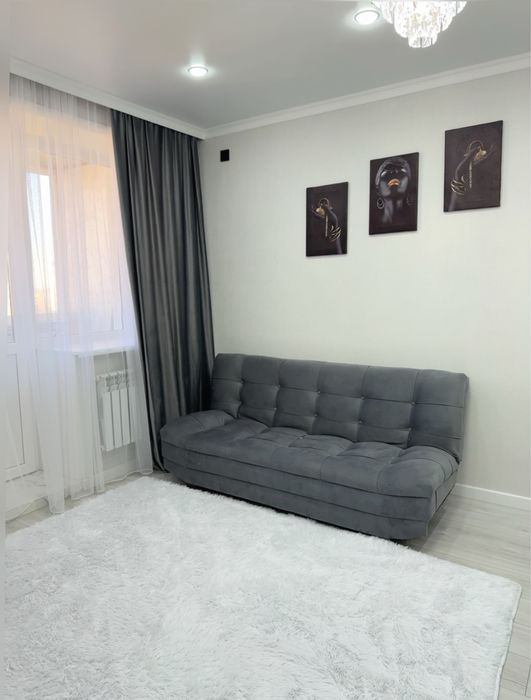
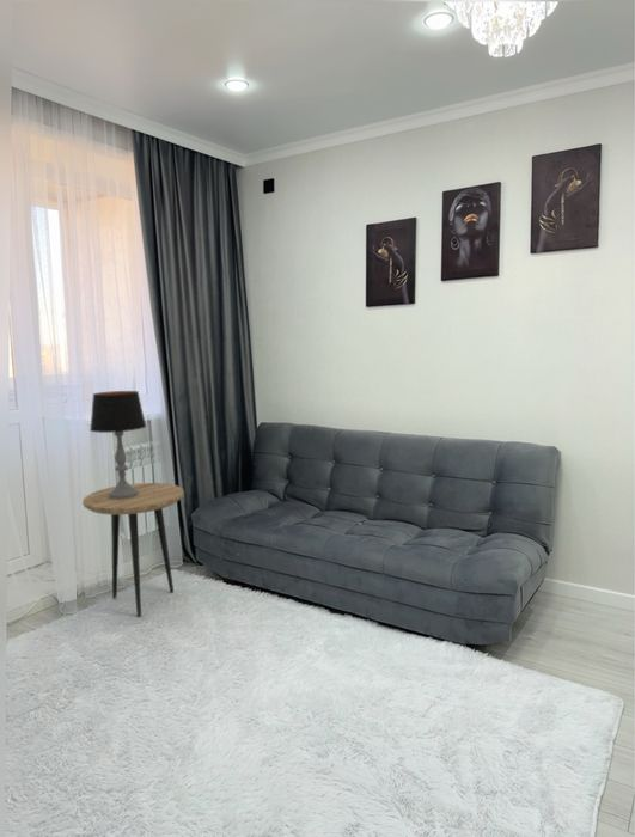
+ table lamp (120, 444)
+ side table (138, 549)
